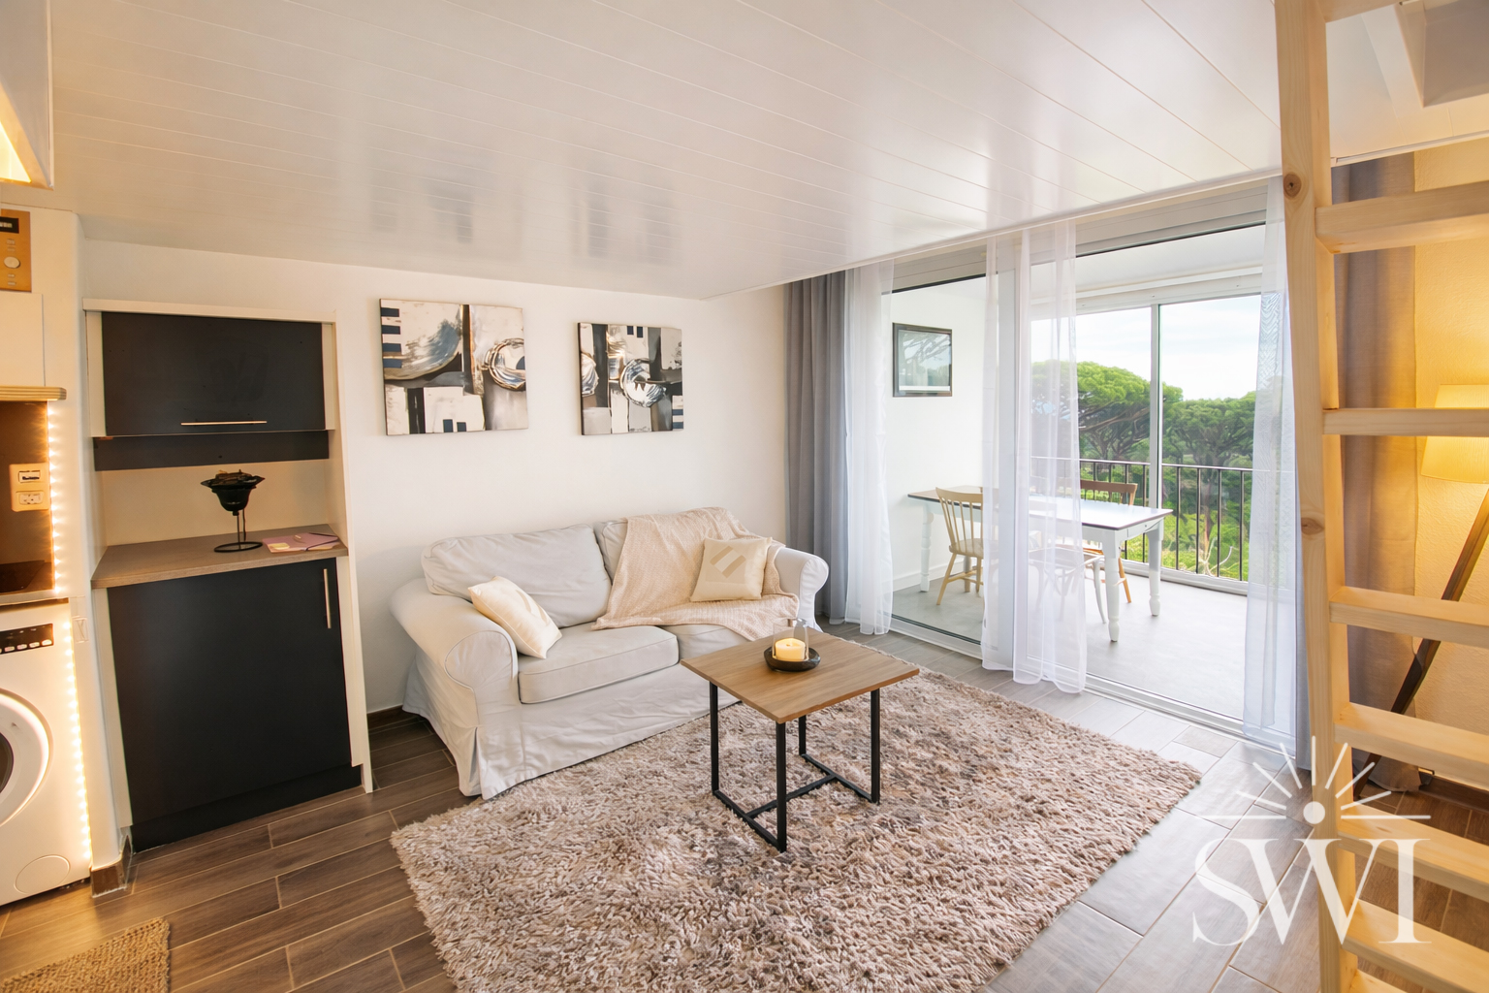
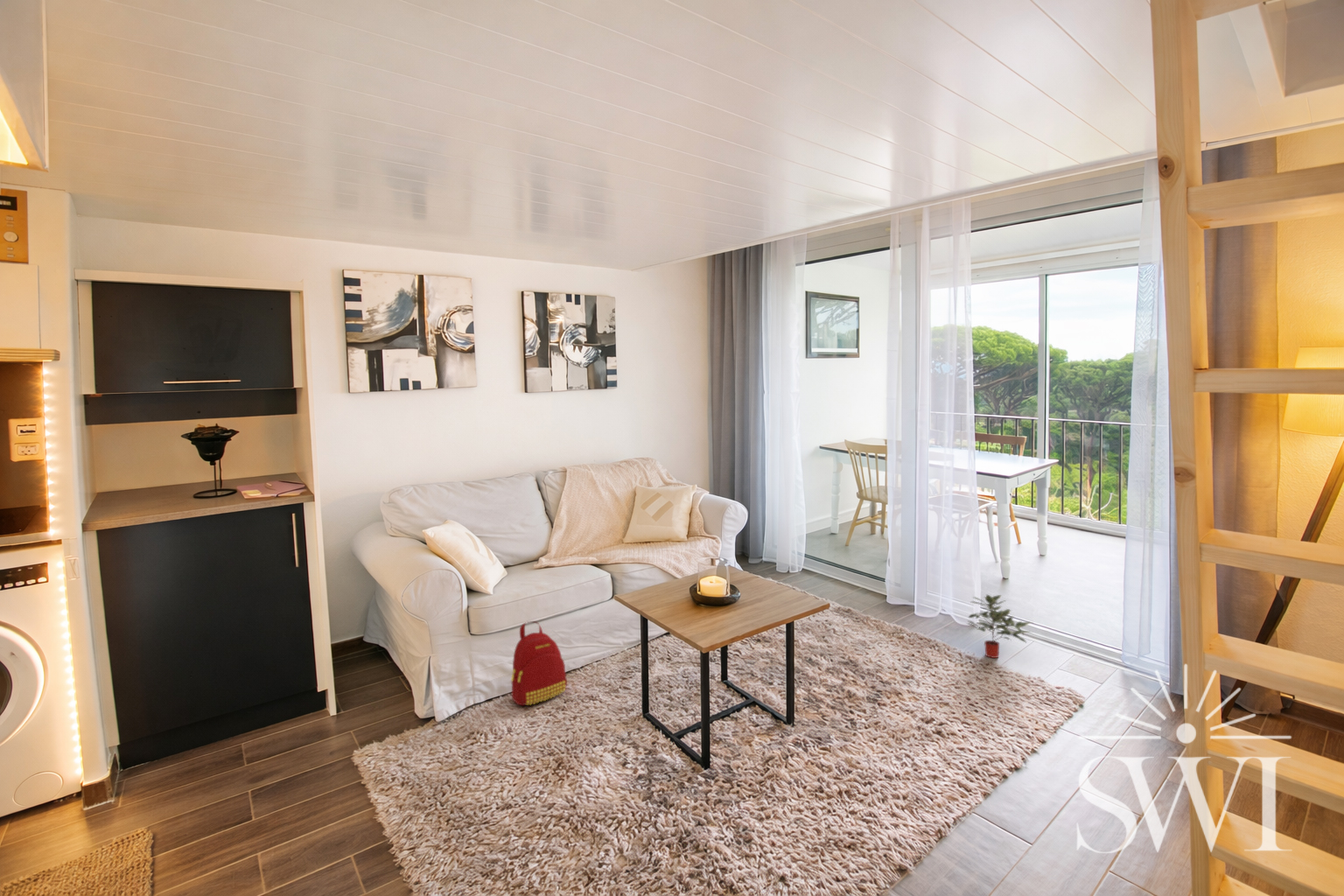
+ backpack (536, 660)
+ potted plant (1001, 626)
